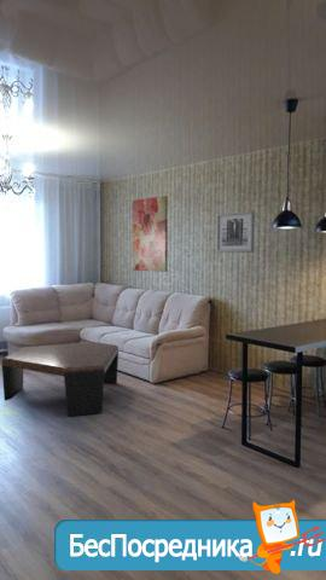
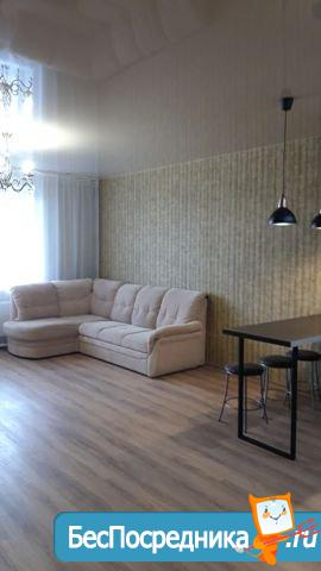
- wall art (234, 232)
- wall art (149, 234)
- coffee table (72, 372)
